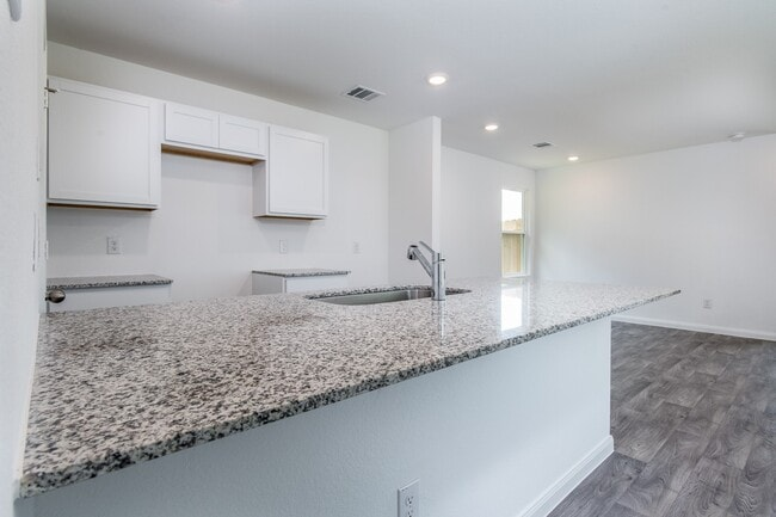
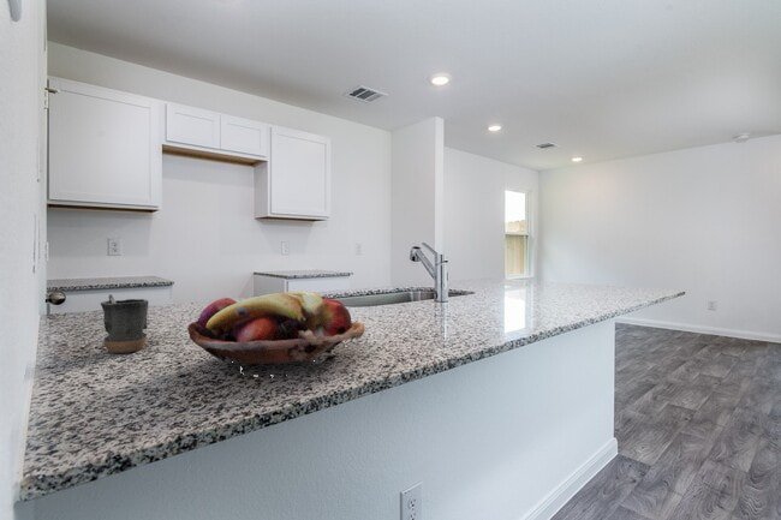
+ fruit basket (284, 325)
+ mug (123, 321)
